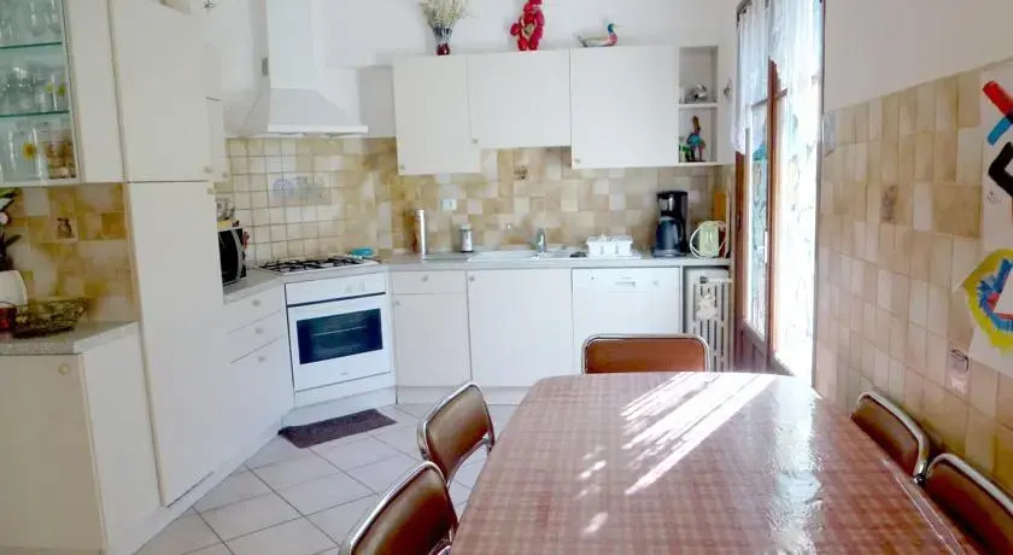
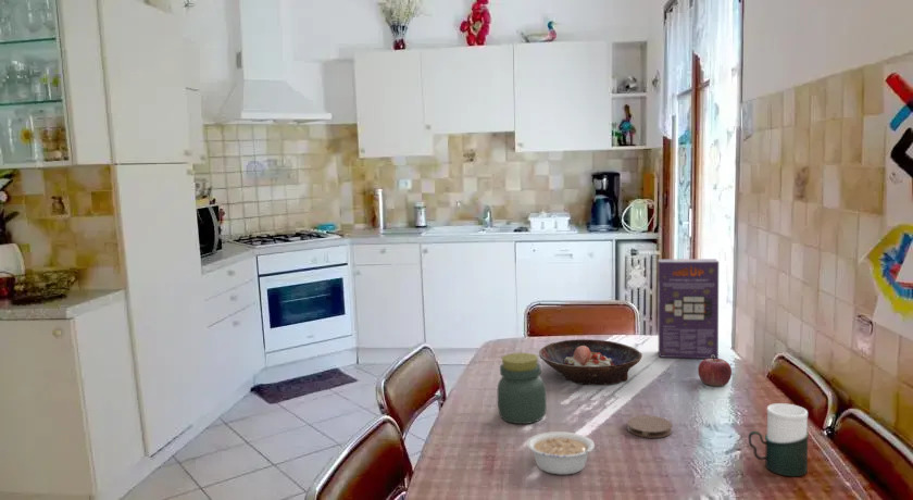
+ coaster (649, 426)
+ fruit (714, 368)
+ cup (777, 438)
+ bowl (589, 361)
+ cereal box (687, 308)
+ legume (563, 452)
+ jar (521, 386)
